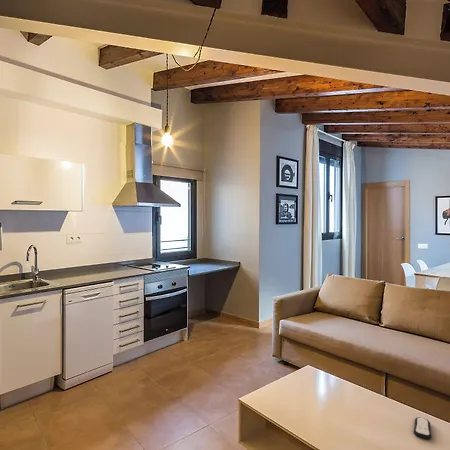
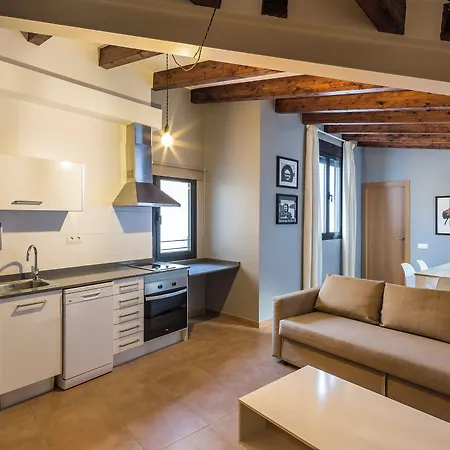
- remote control (422, 427)
